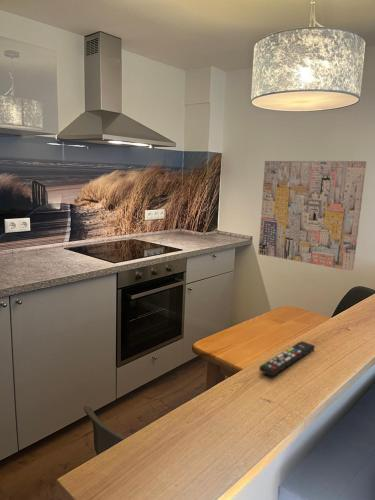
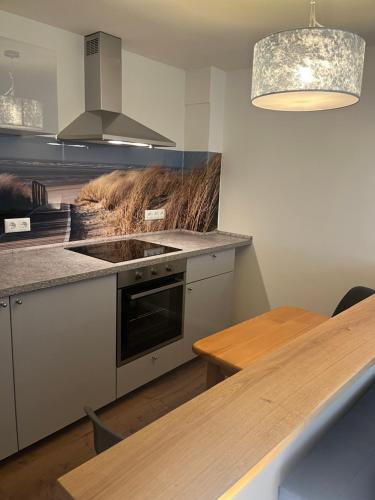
- remote control (288, 357)
- wall art (306, 212)
